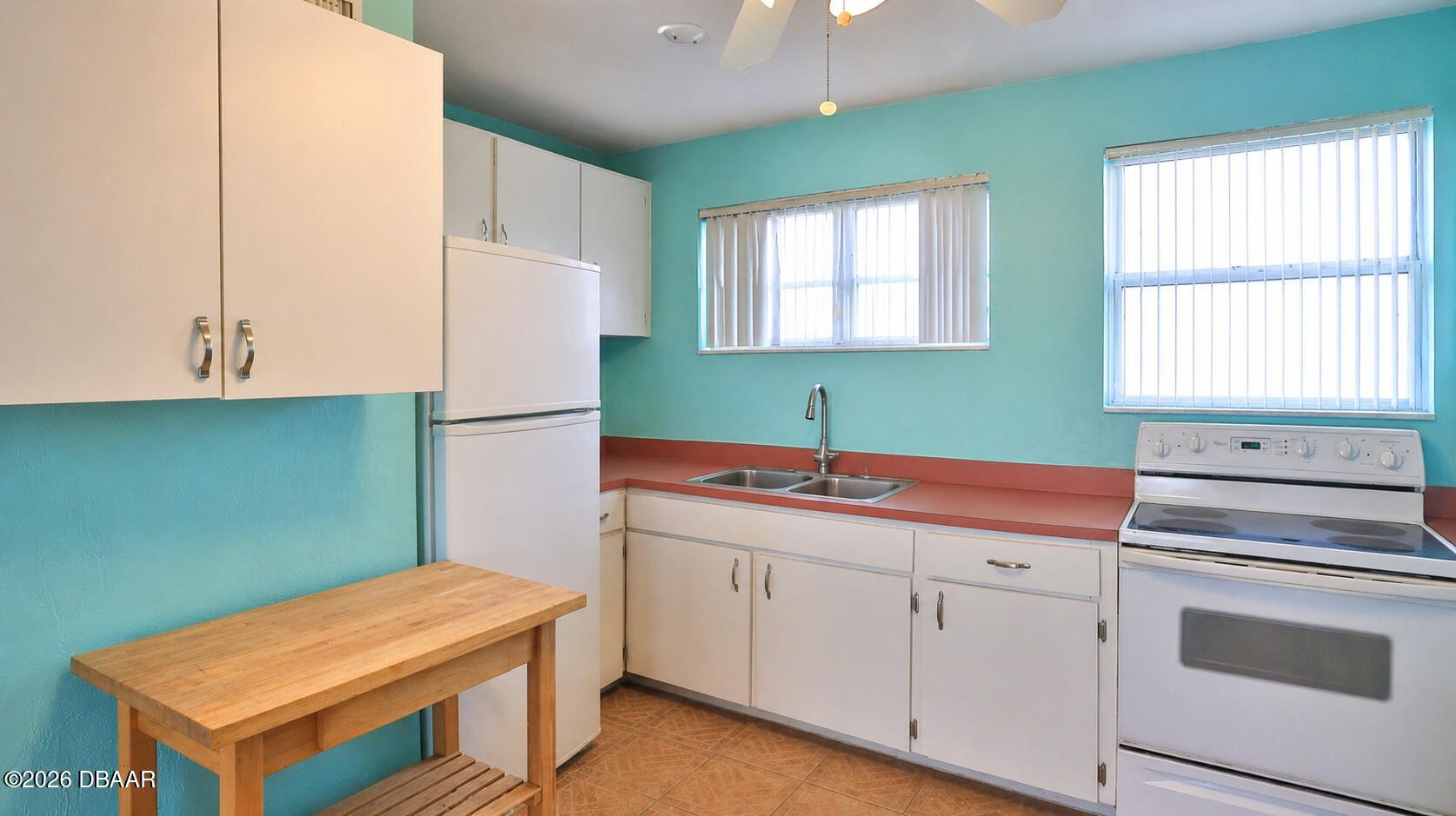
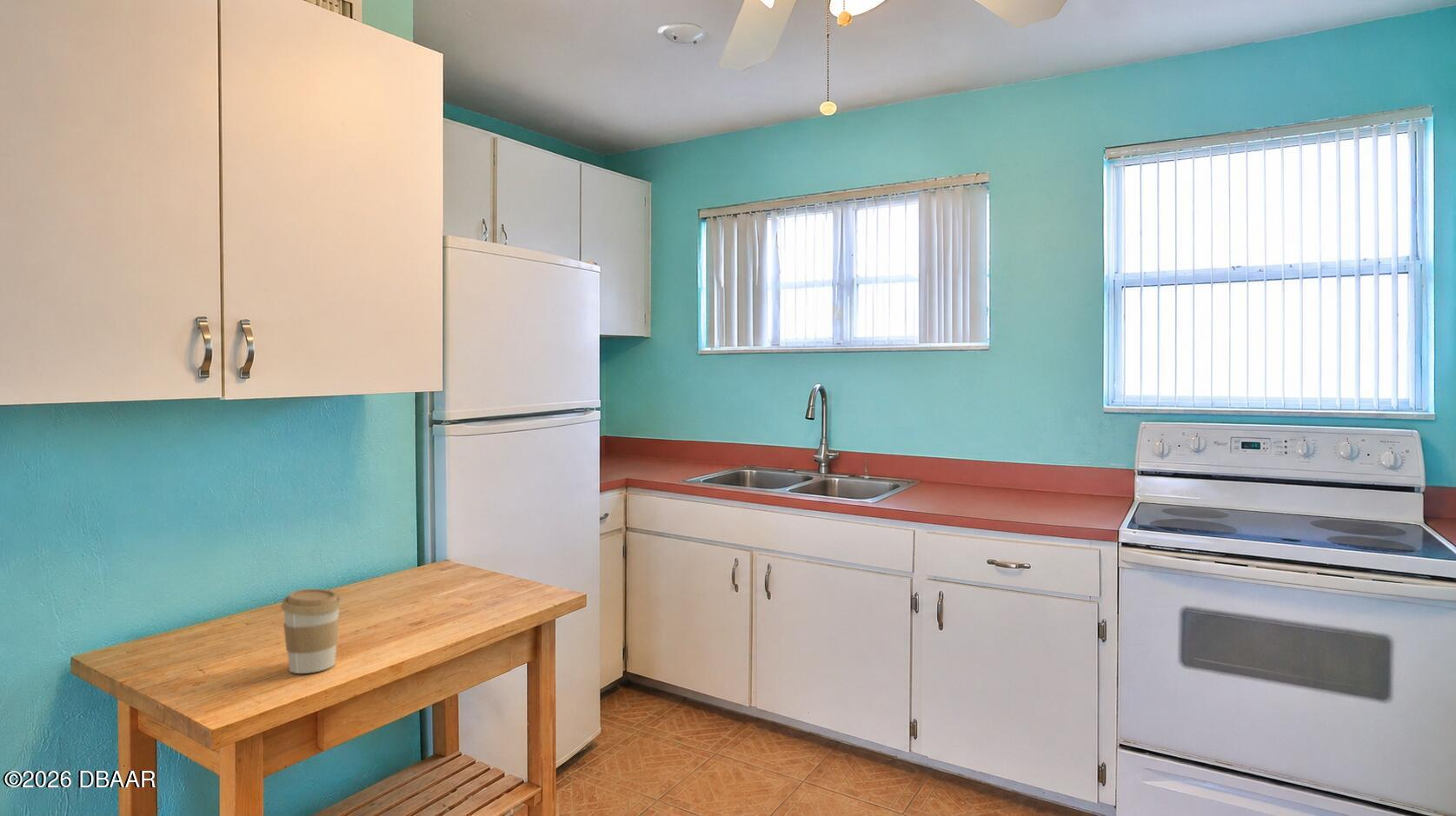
+ coffee cup (312, 628)
